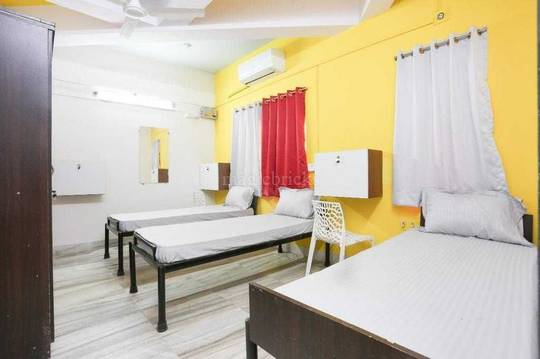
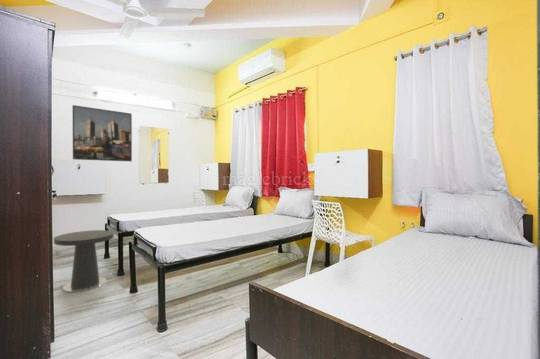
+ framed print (103, 135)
+ side table (85, 259)
